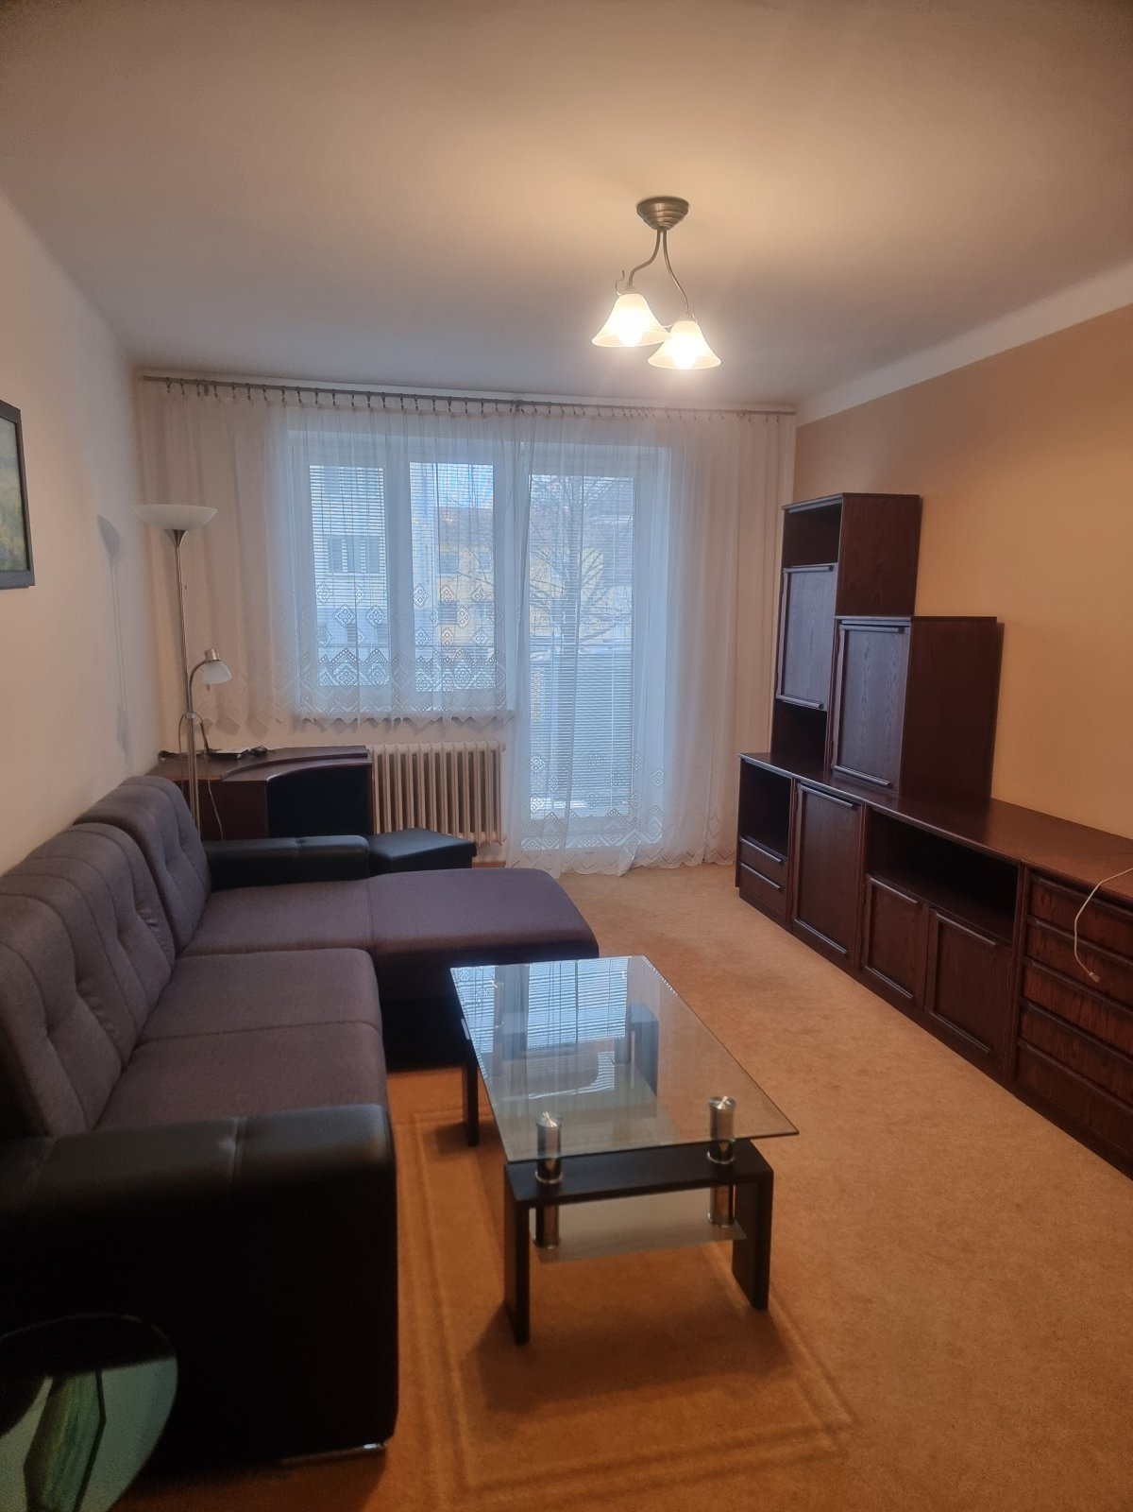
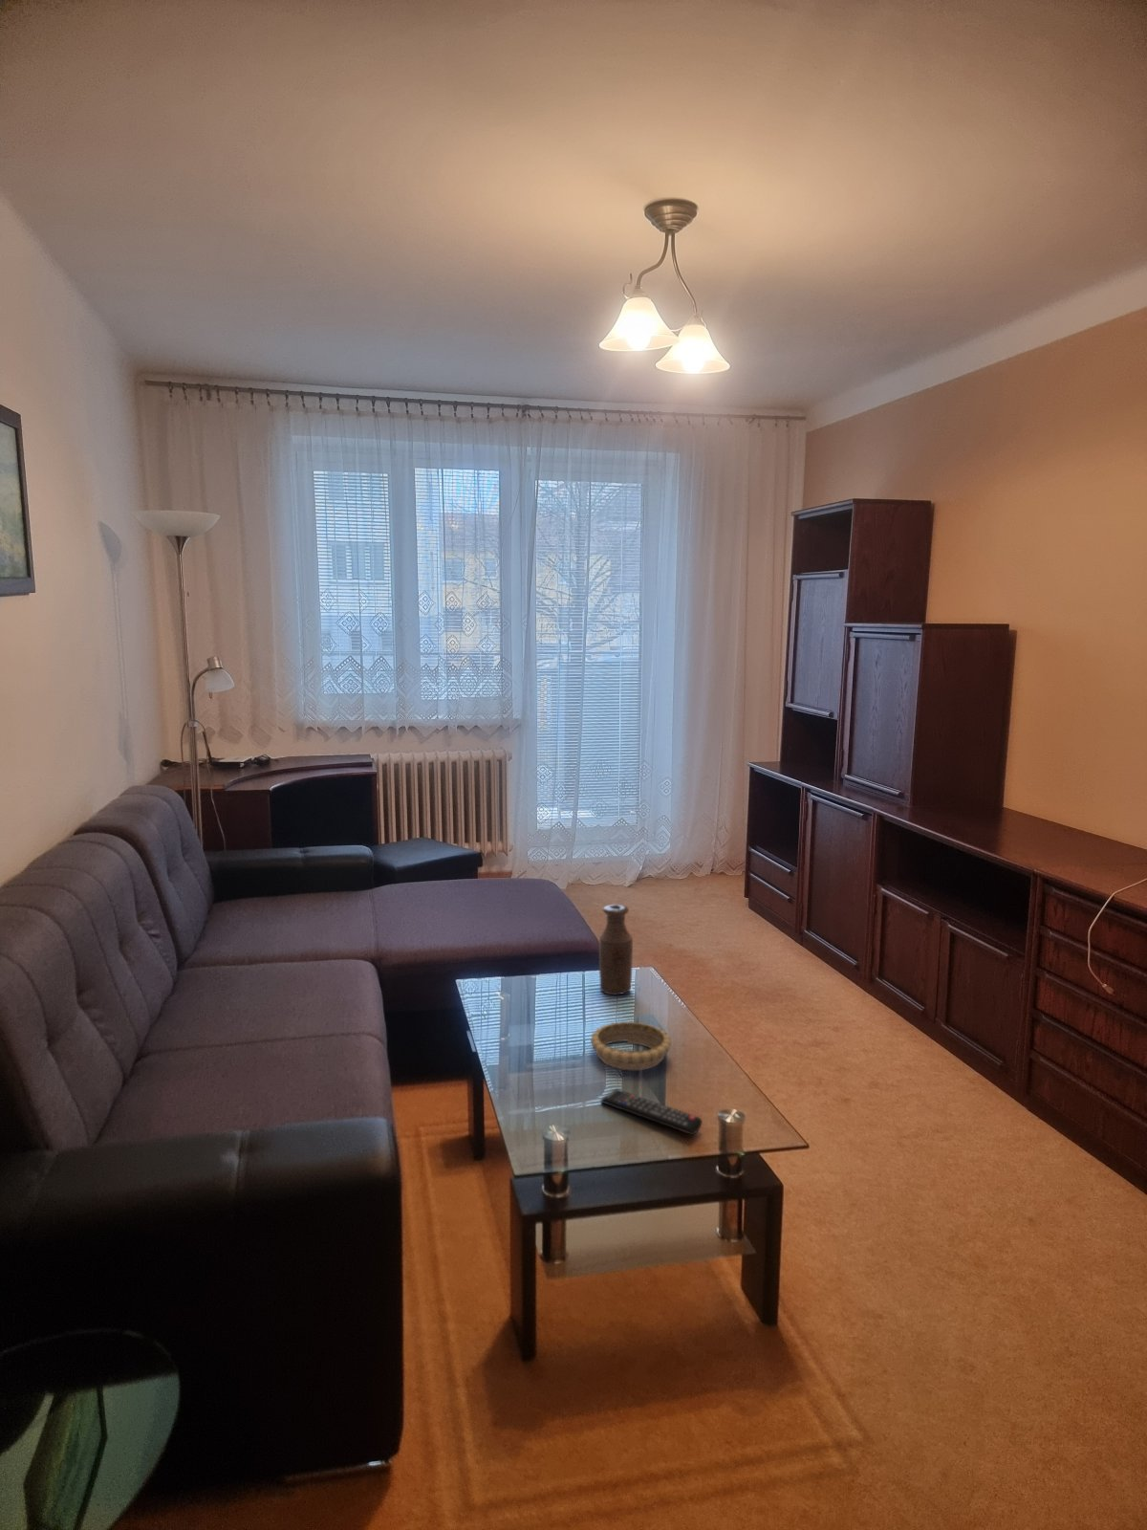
+ decorative bowl (630, 1042)
+ remote control (649, 1111)
+ bottle (616, 948)
